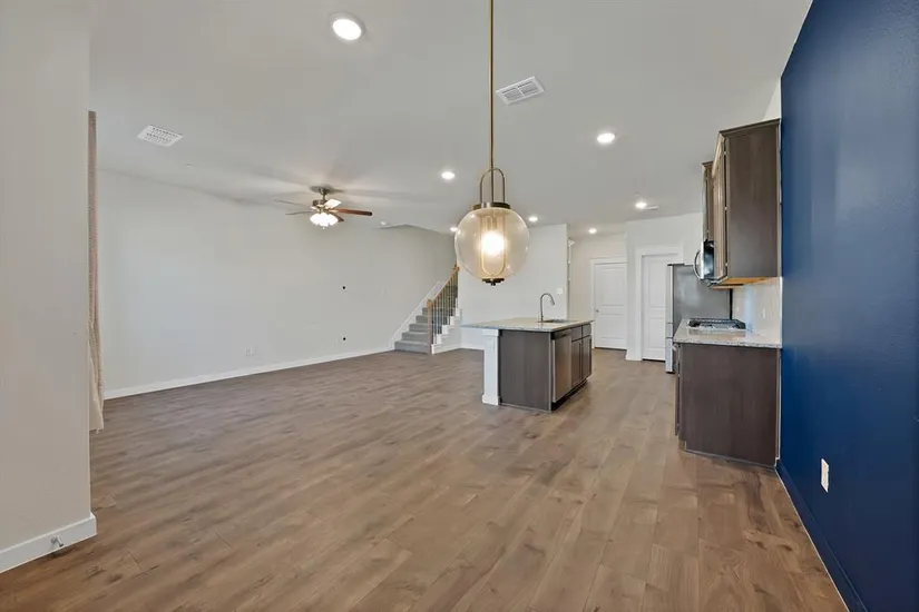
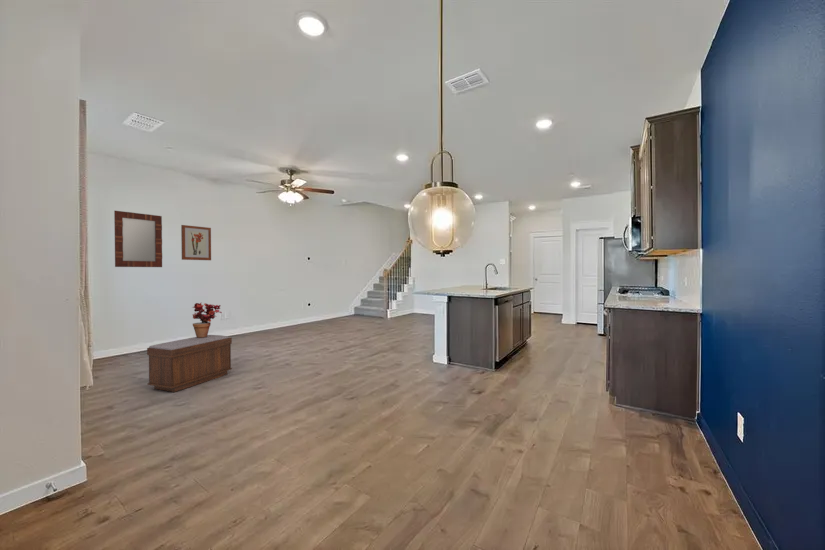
+ potted plant (204, 319)
+ bench (192, 360)
+ wall art (196, 243)
+ home mirror (139, 240)
